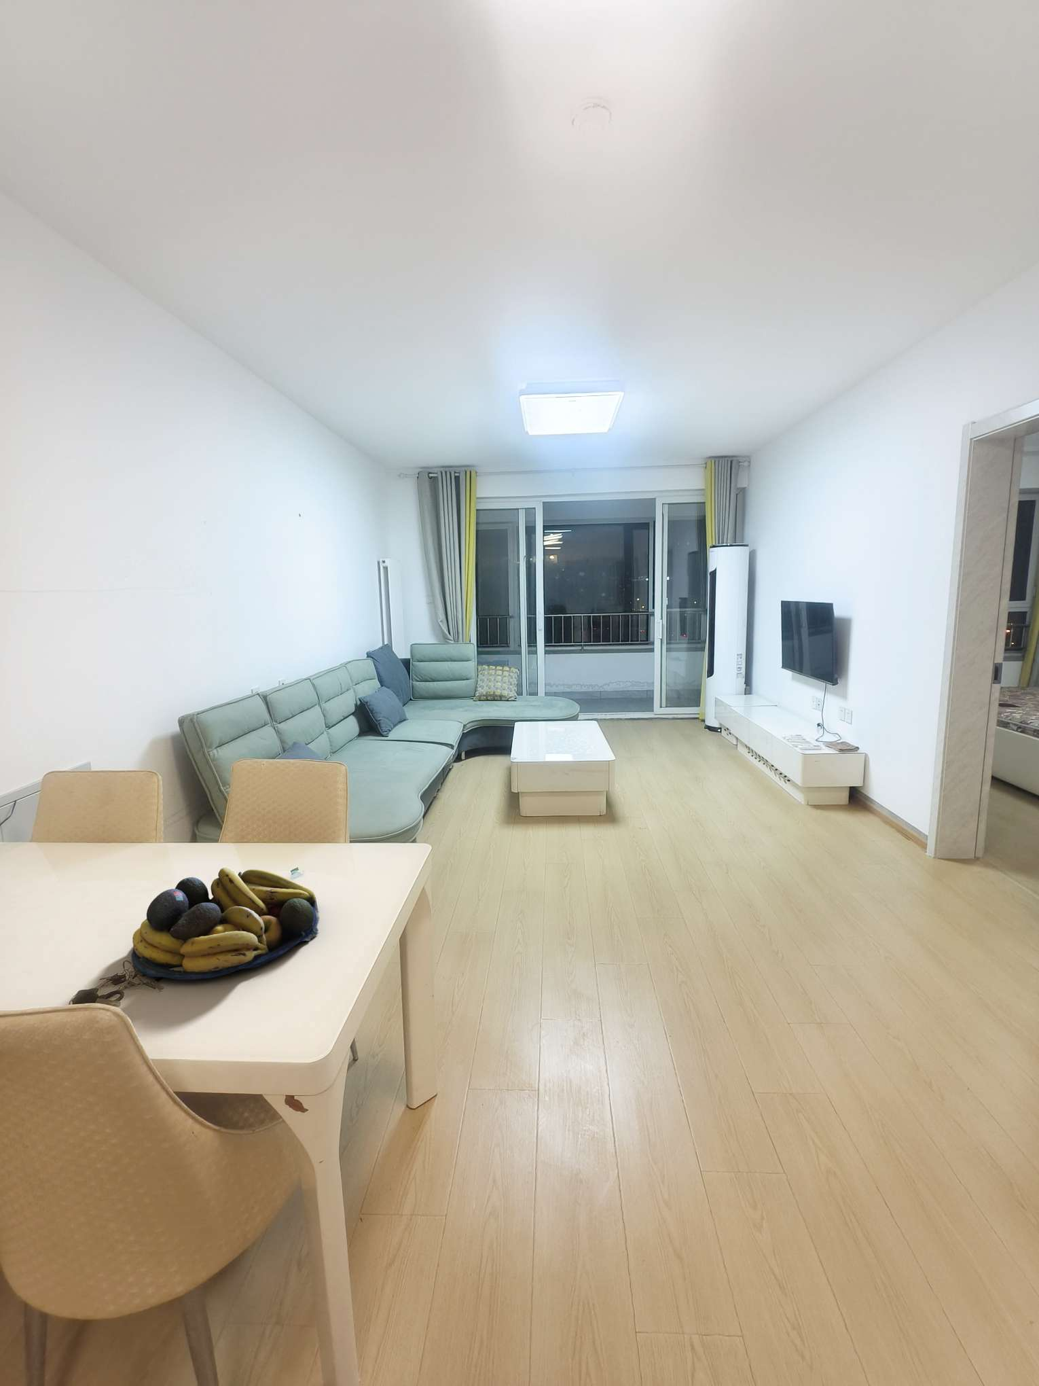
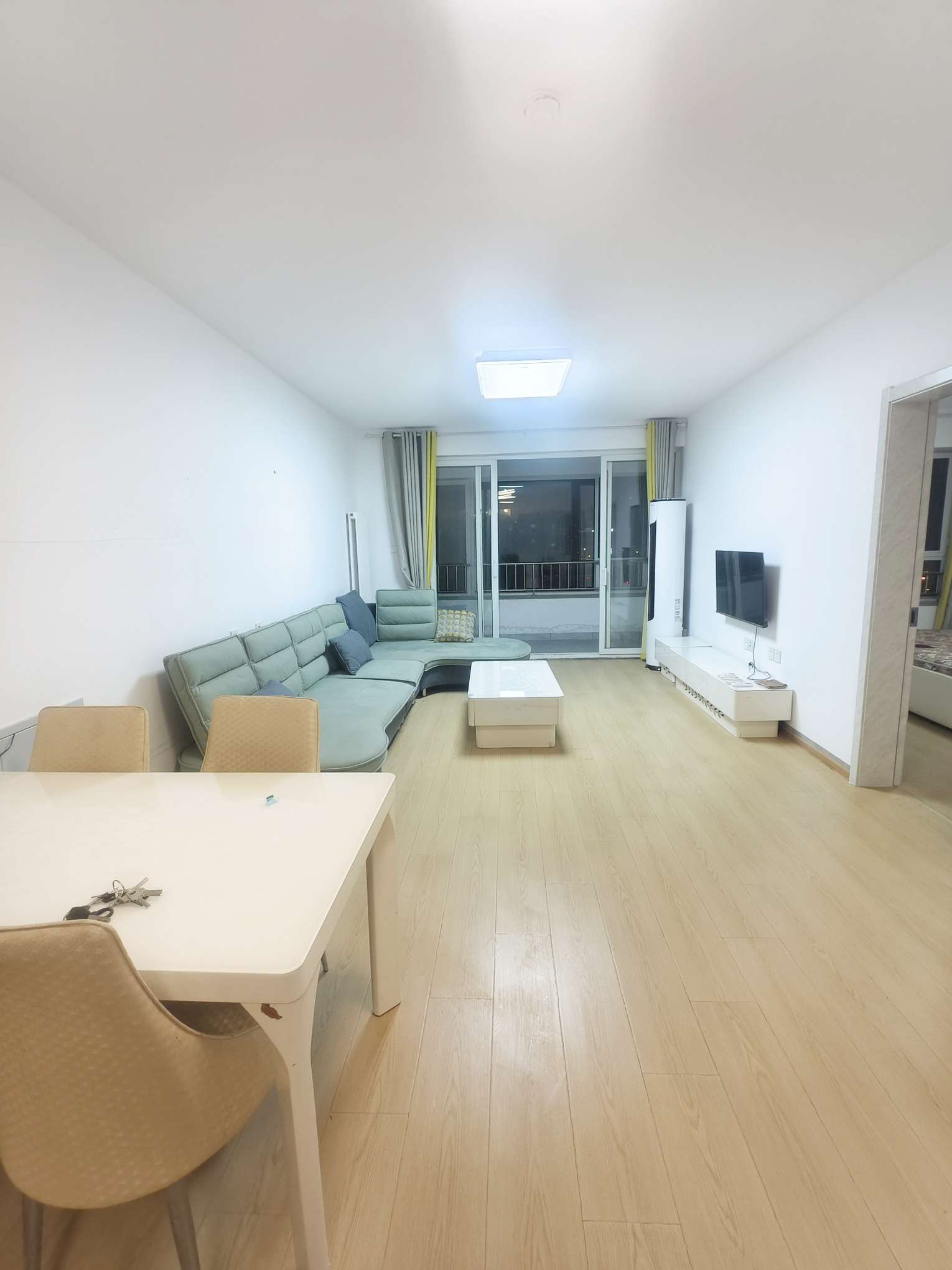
- fruit bowl (227, 905)
